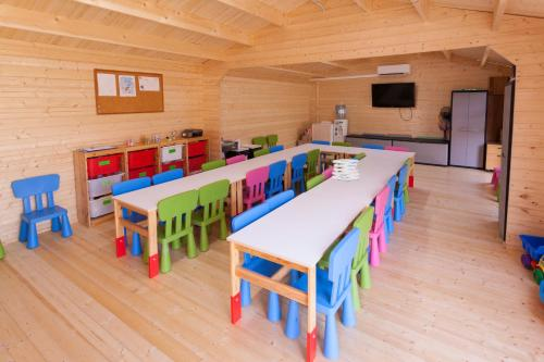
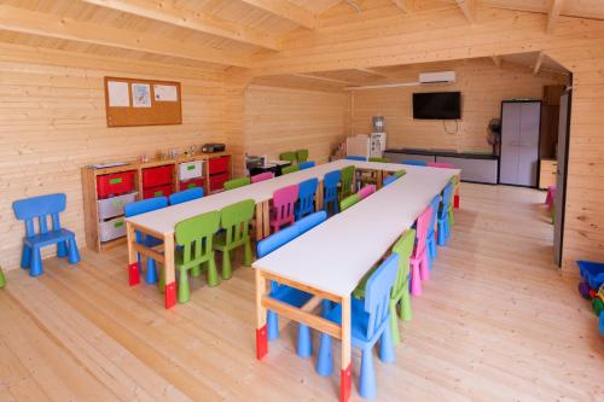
- ceiling light fixture (345, 168)
